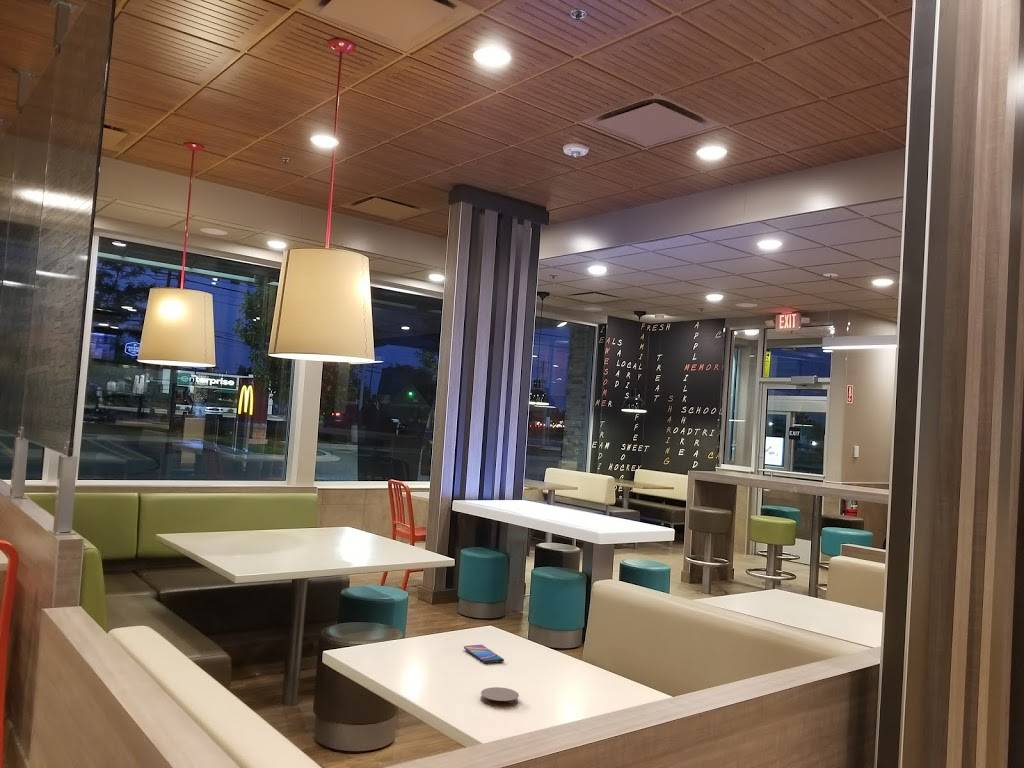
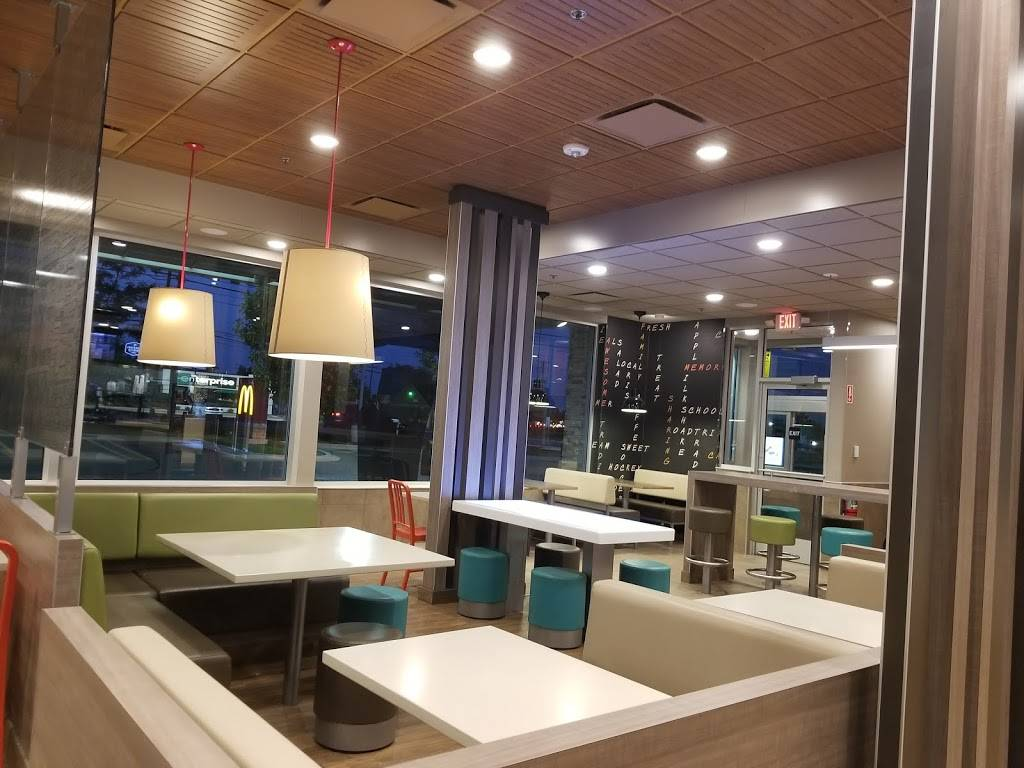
- coaster (499, 696)
- smartphone (483, 653)
